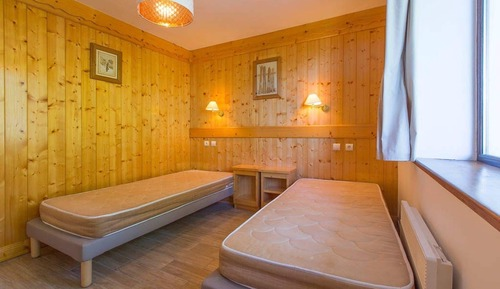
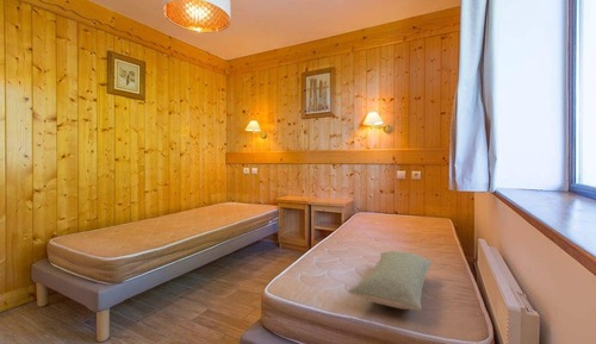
+ pillow (396, 275)
